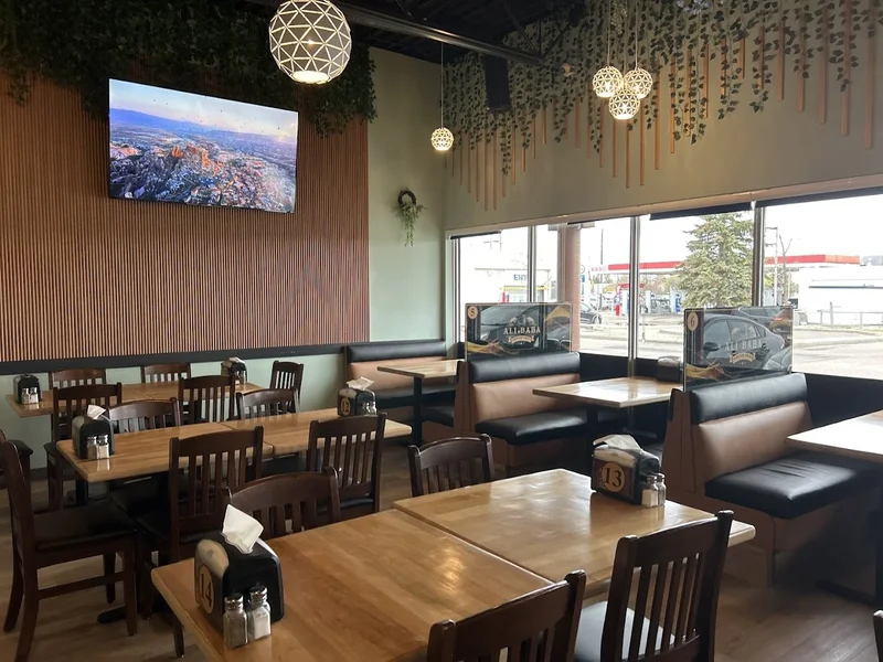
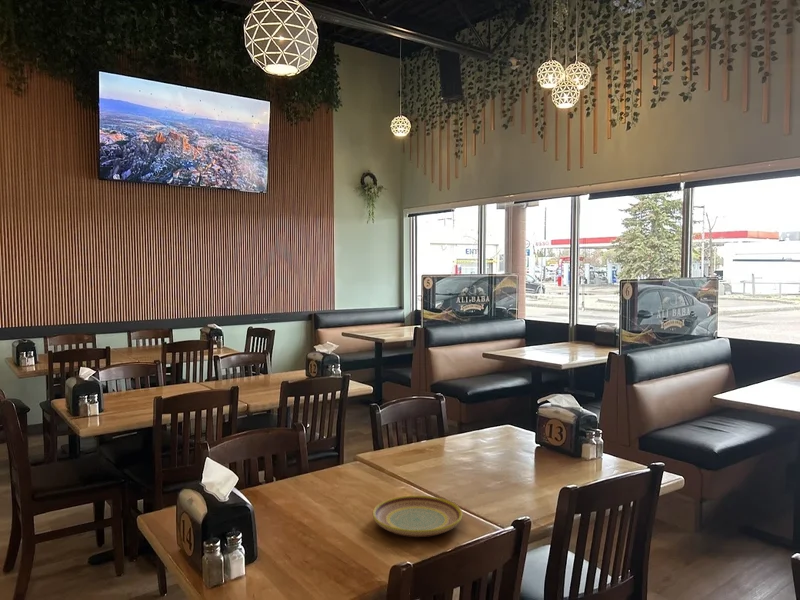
+ plate (417, 517)
